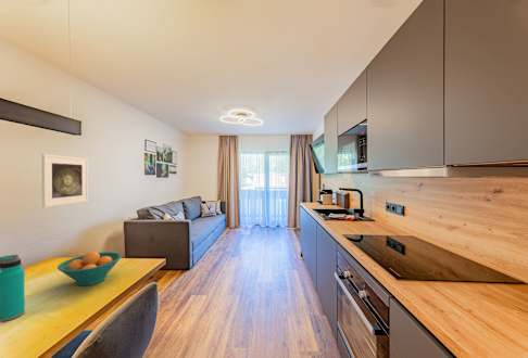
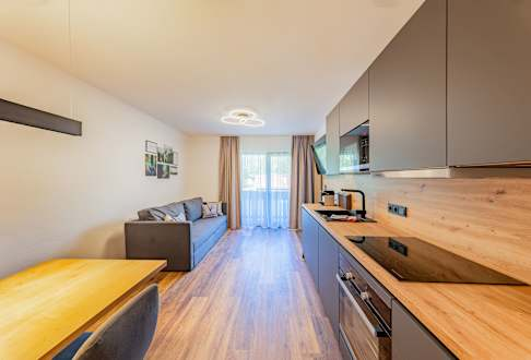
- fruit bowl (91, 266)
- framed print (67, 180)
- water bottle (11, 285)
